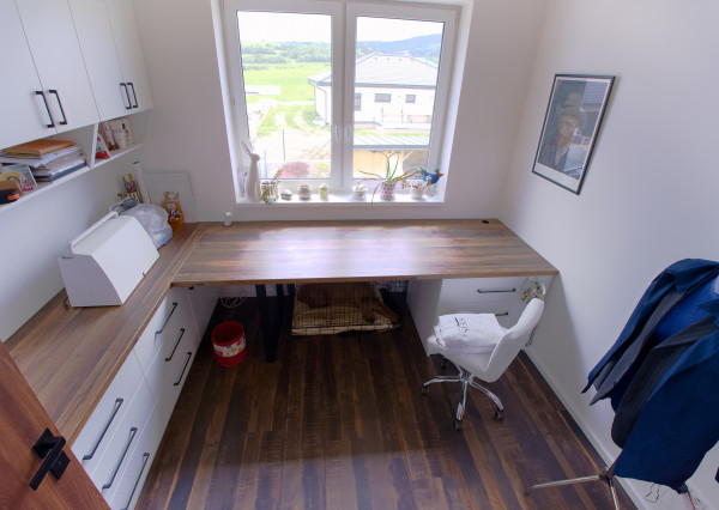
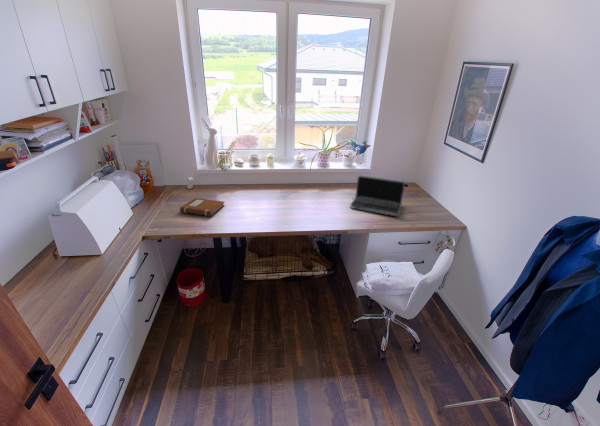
+ laptop (376, 193)
+ notebook (202, 206)
